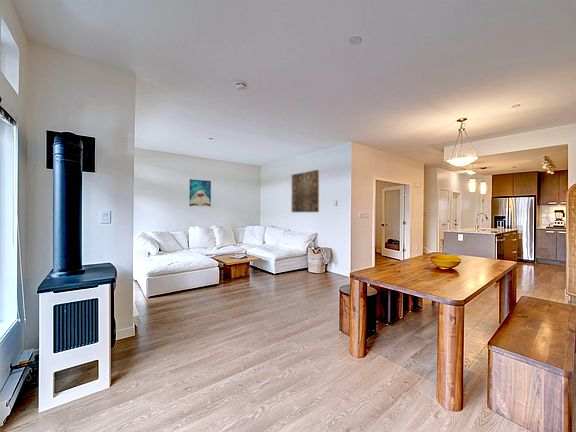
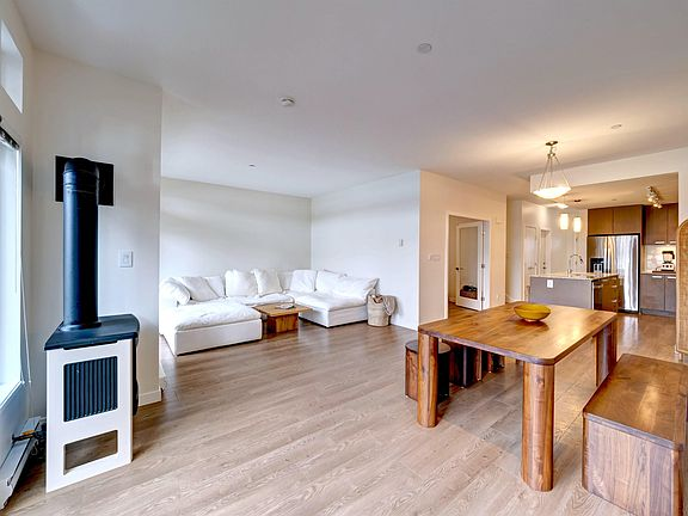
- wall art (200, 193)
- wall art (304, 192)
